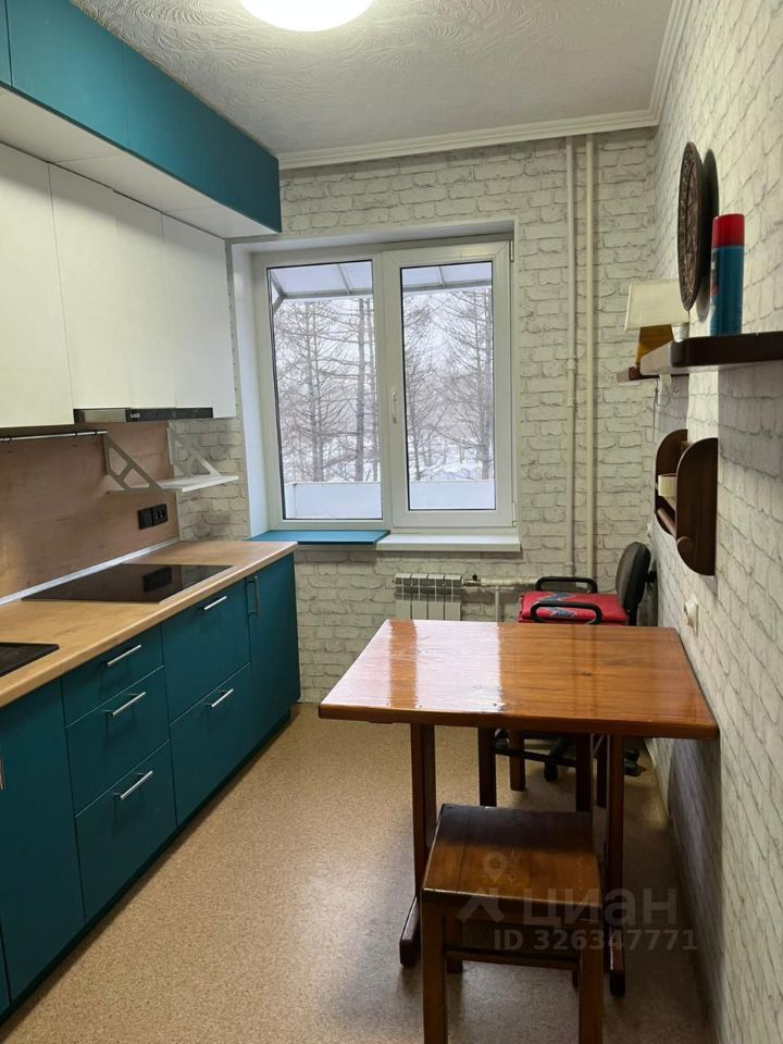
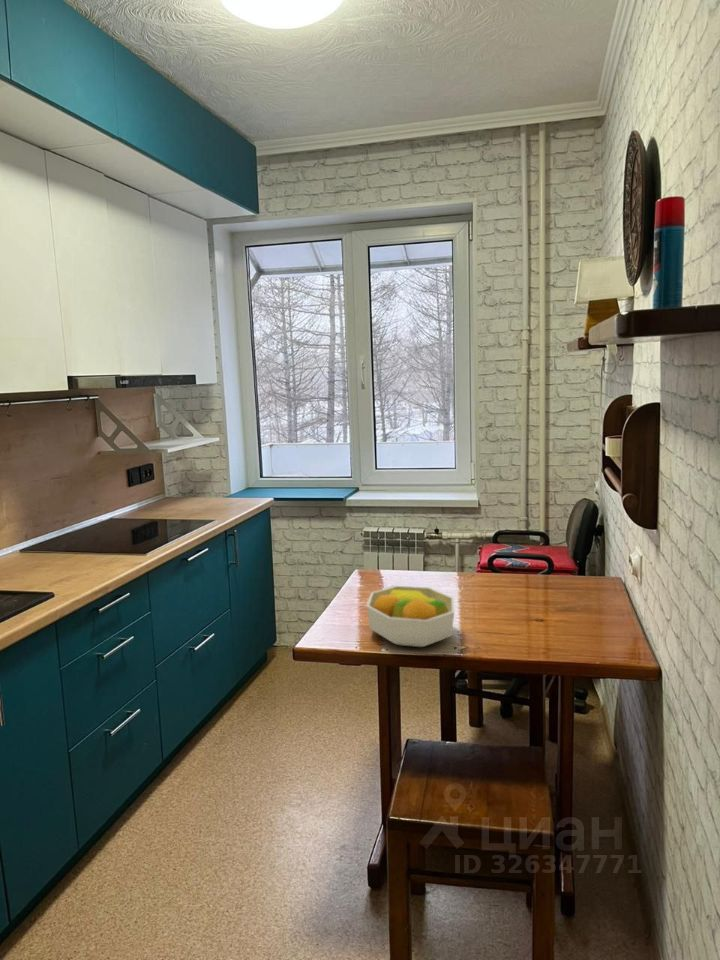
+ fruit bowl (410, 610)
